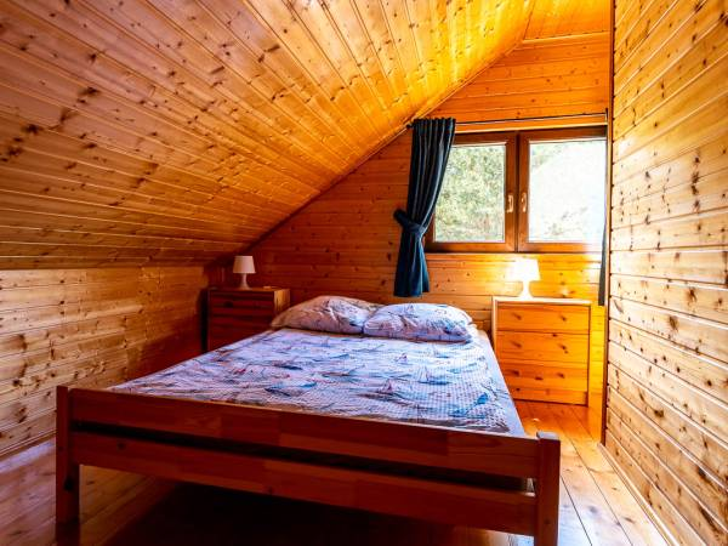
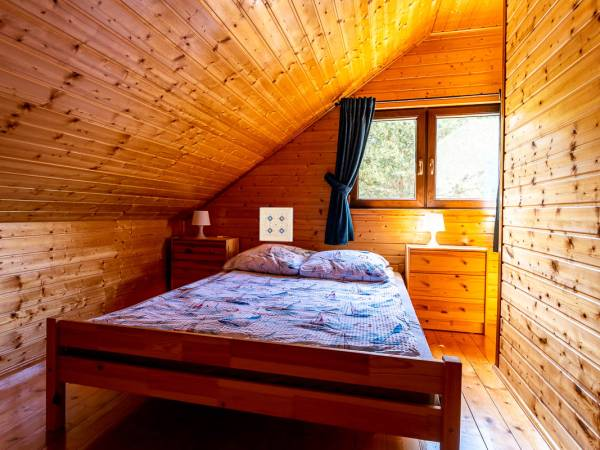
+ wall art (276, 224)
